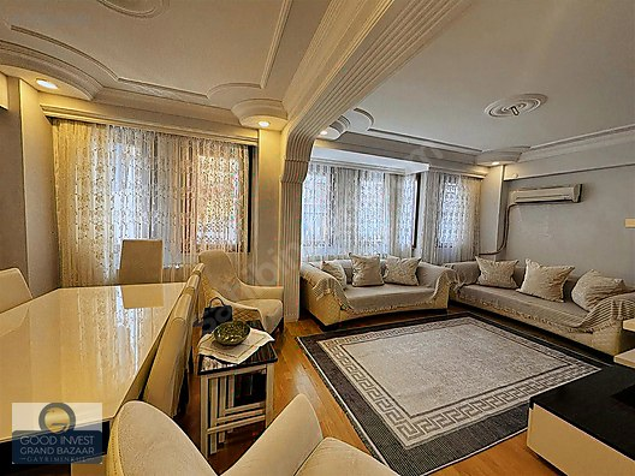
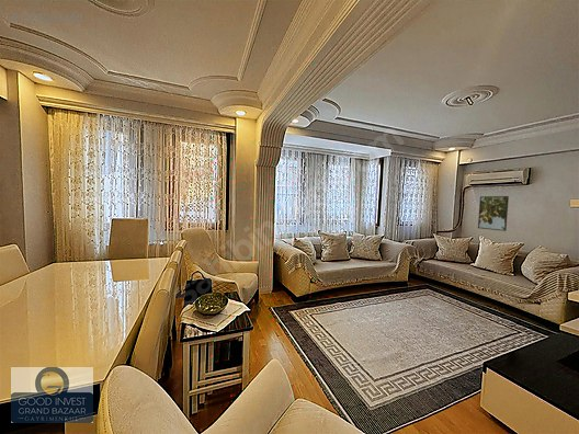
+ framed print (492, 213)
